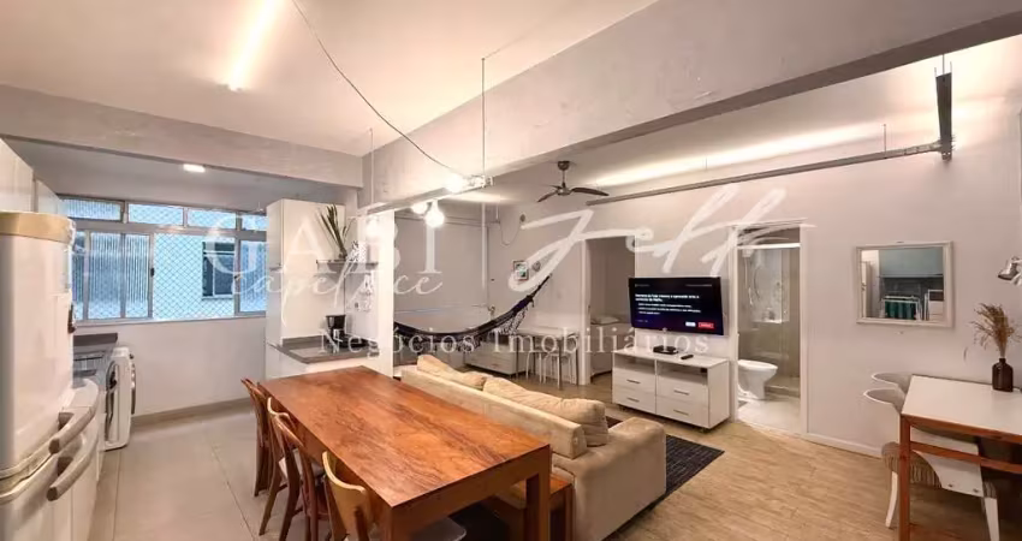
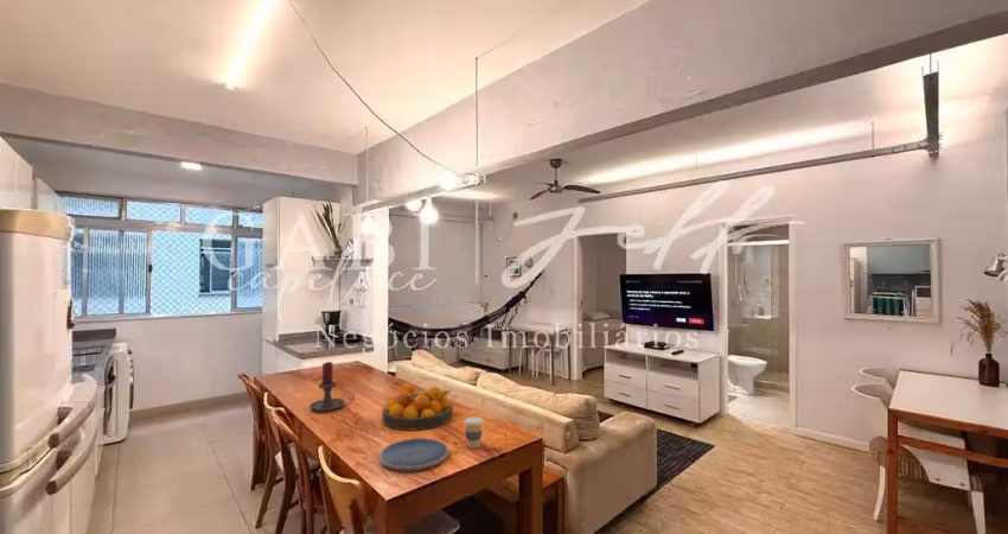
+ coffee cup (473, 432)
+ fruit bowl (417, 401)
+ candle holder (332, 383)
+ plate (414, 453)
